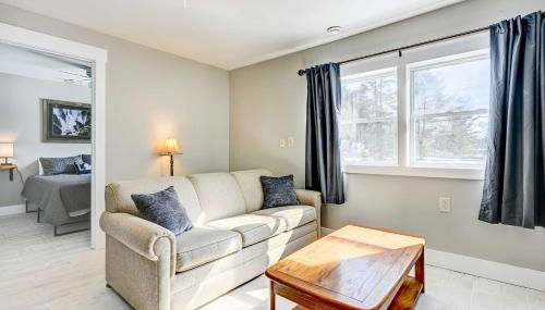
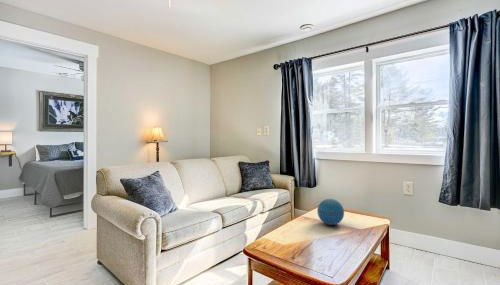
+ decorative orb (330, 211)
